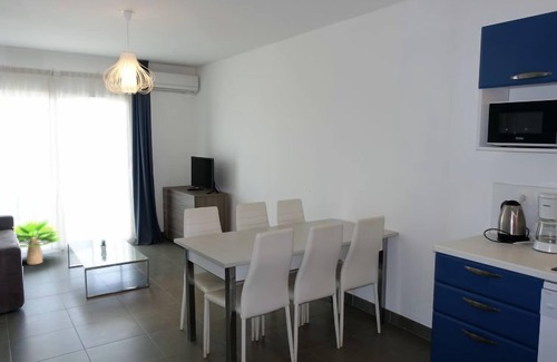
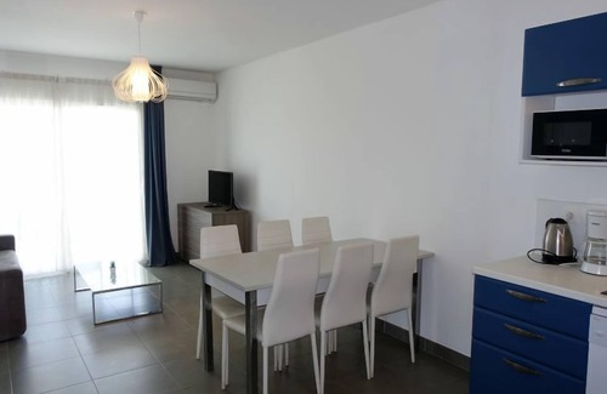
- potted plant (33, 239)
